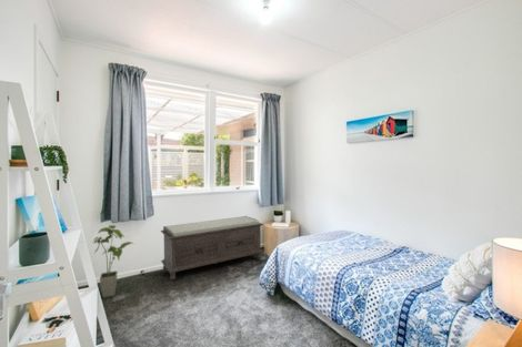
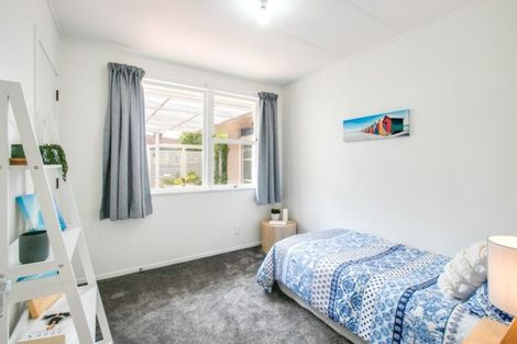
- house plant (113, 258)
- bench (214, 243)
